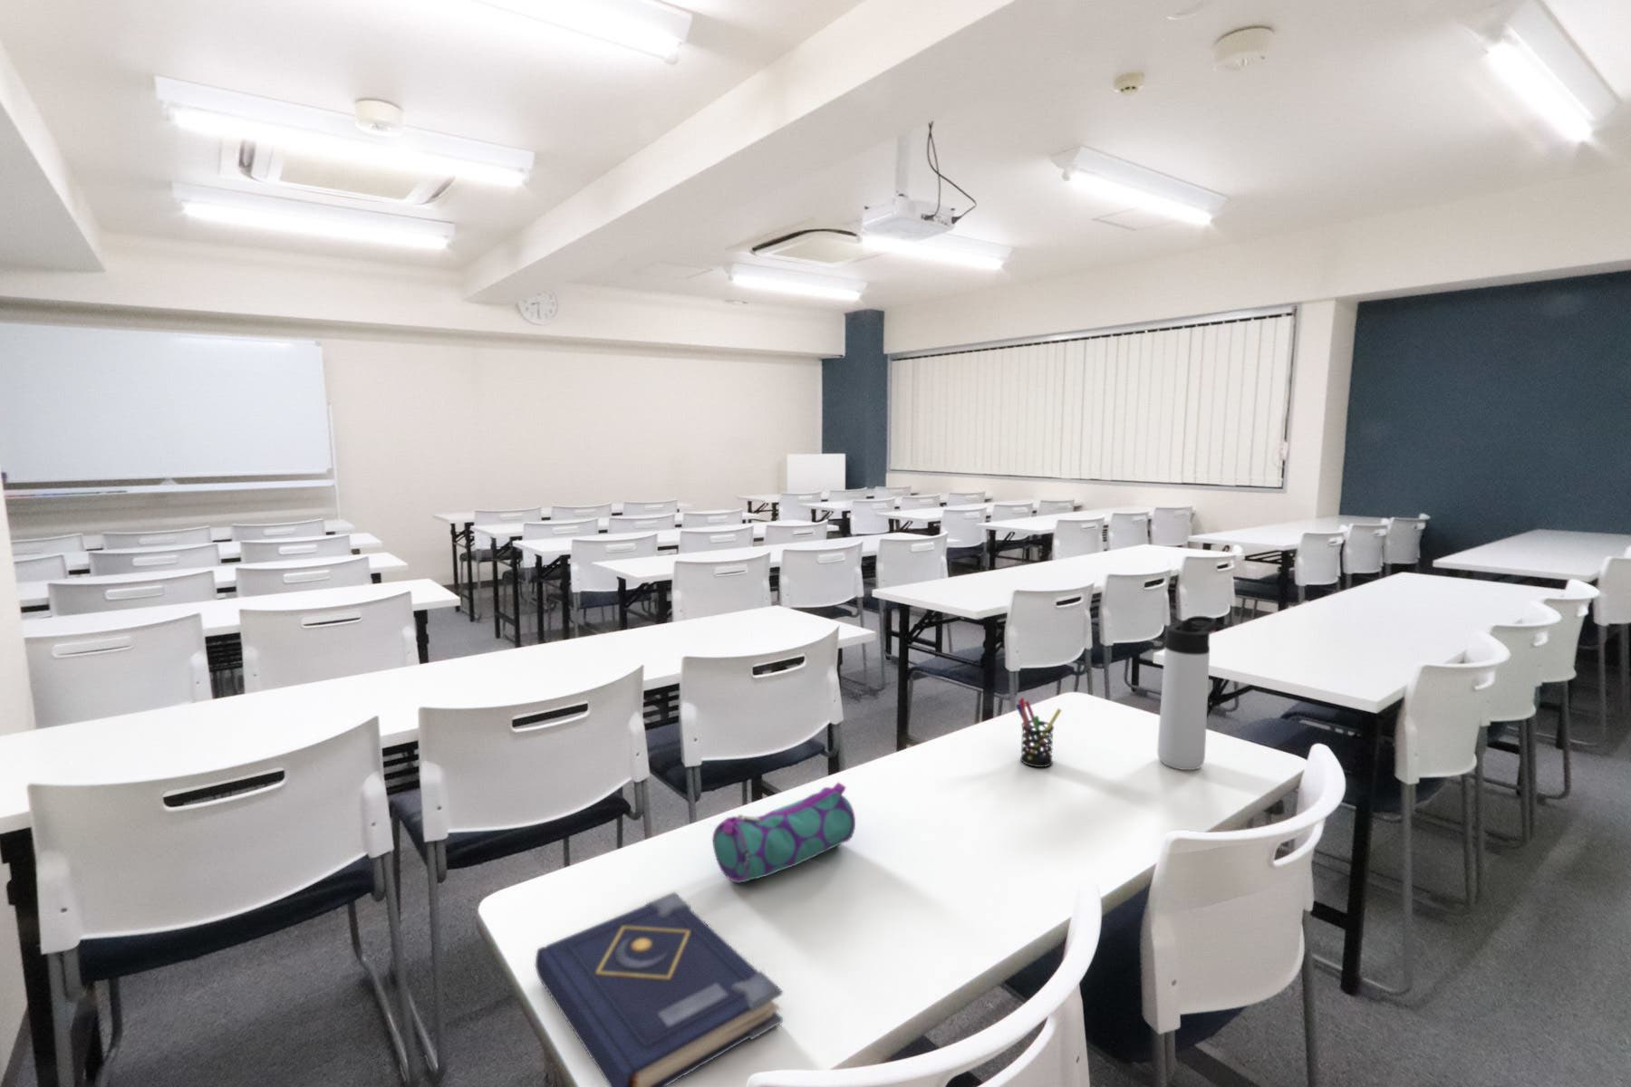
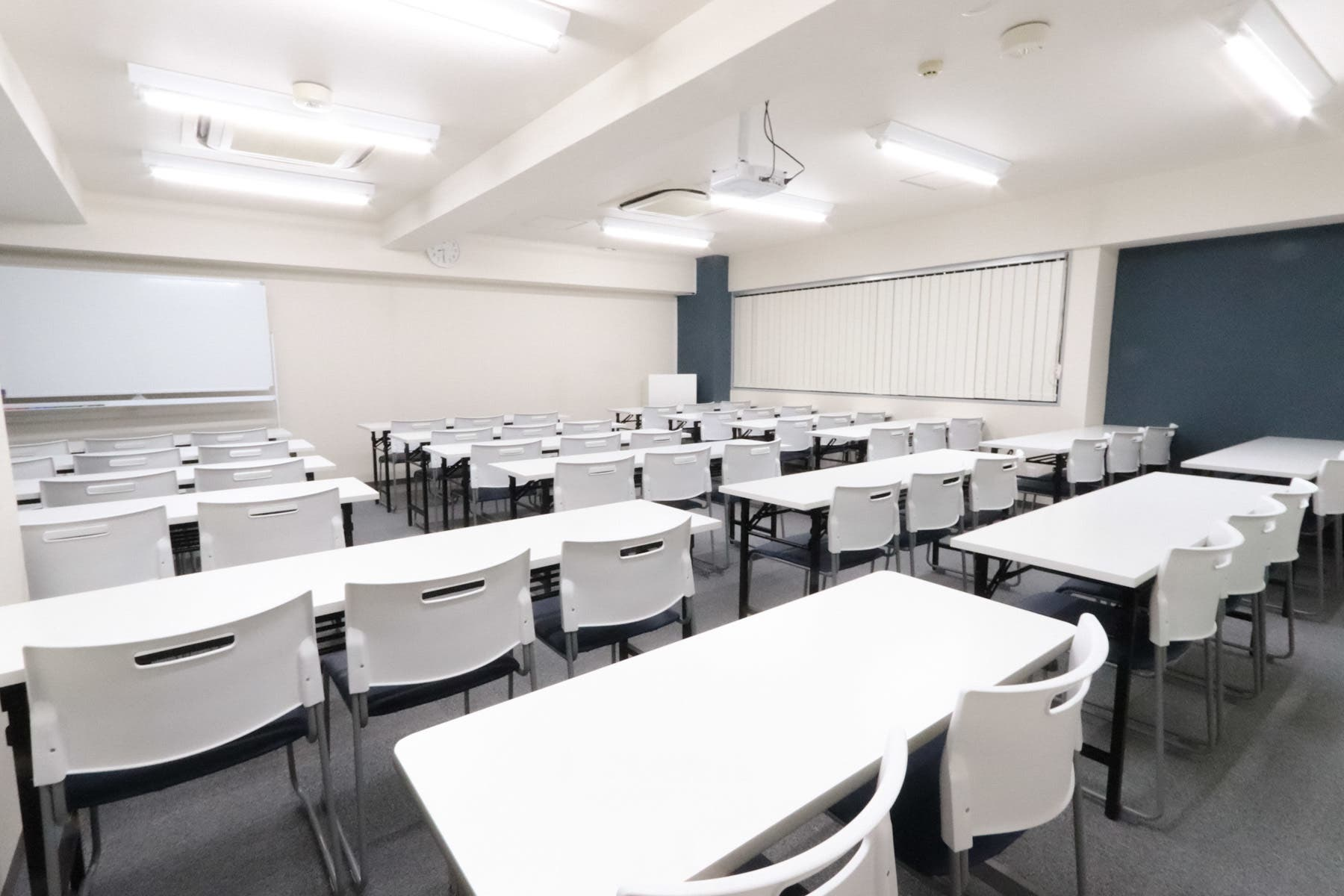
- book (653, 984)
- thermos bottle (1189, 692)
- pencil case (786, 831)
- pen holder (1035, 732)
